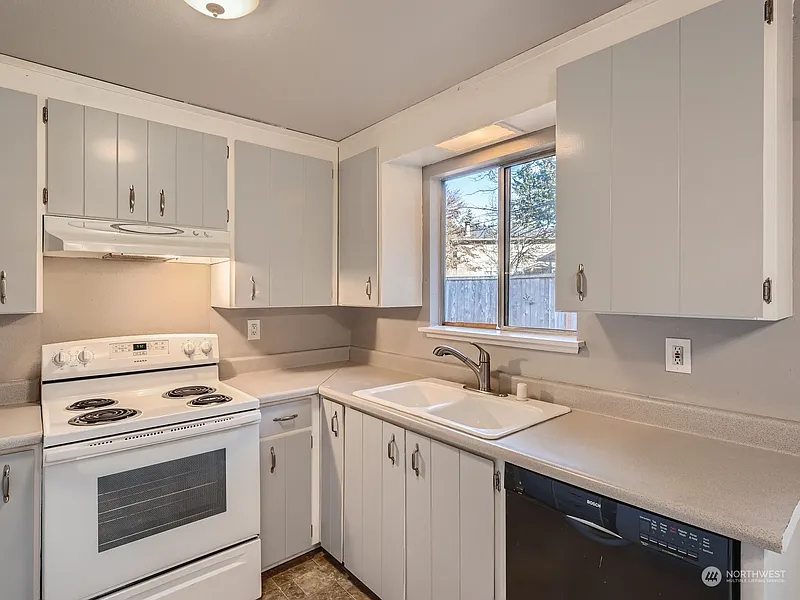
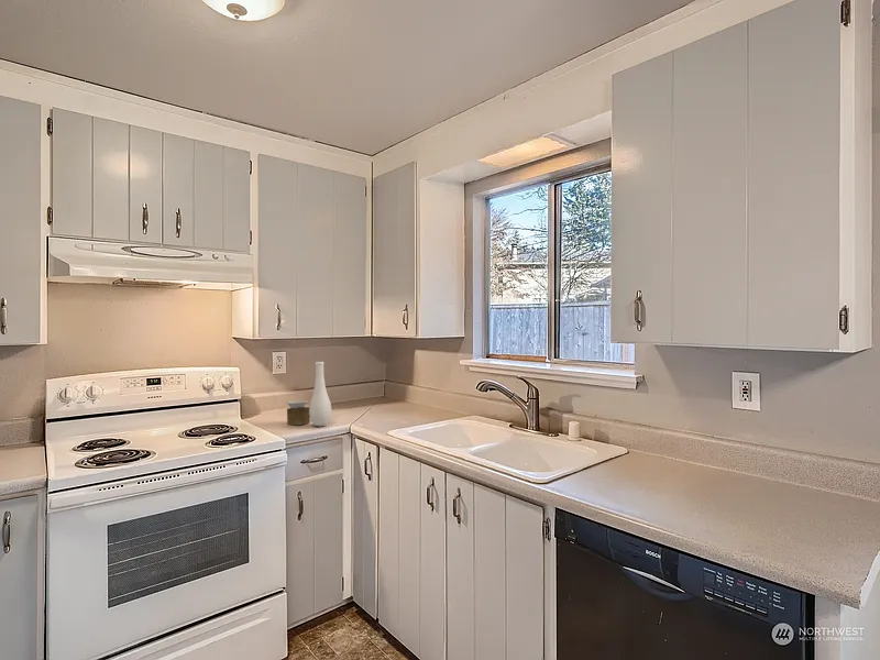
+ vase (312, 395)
